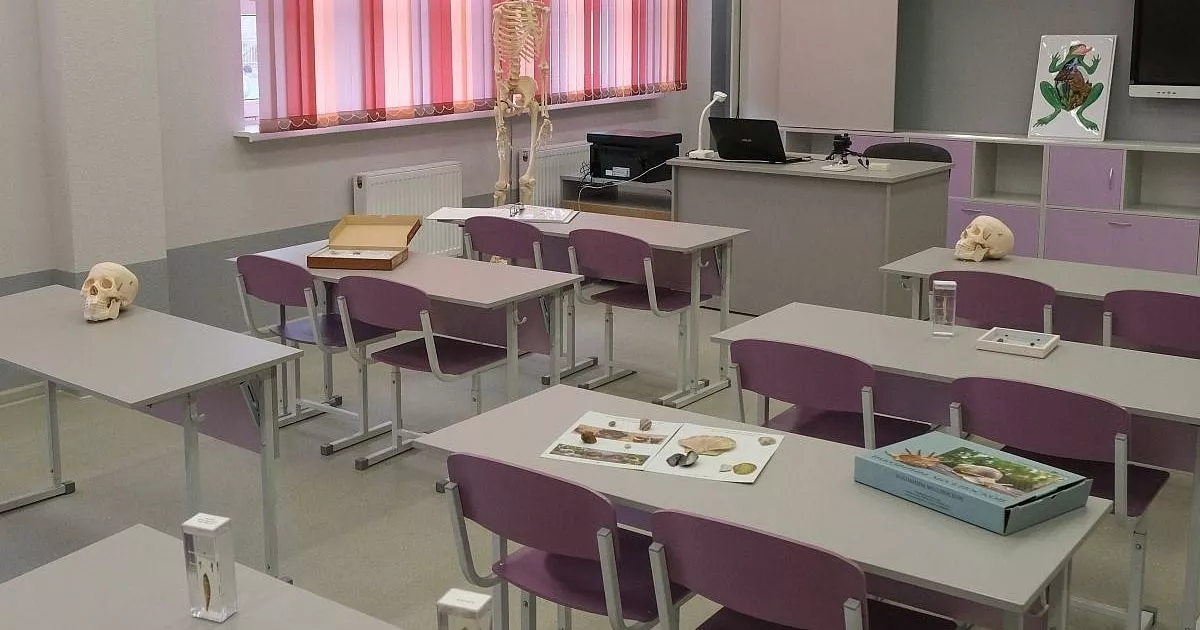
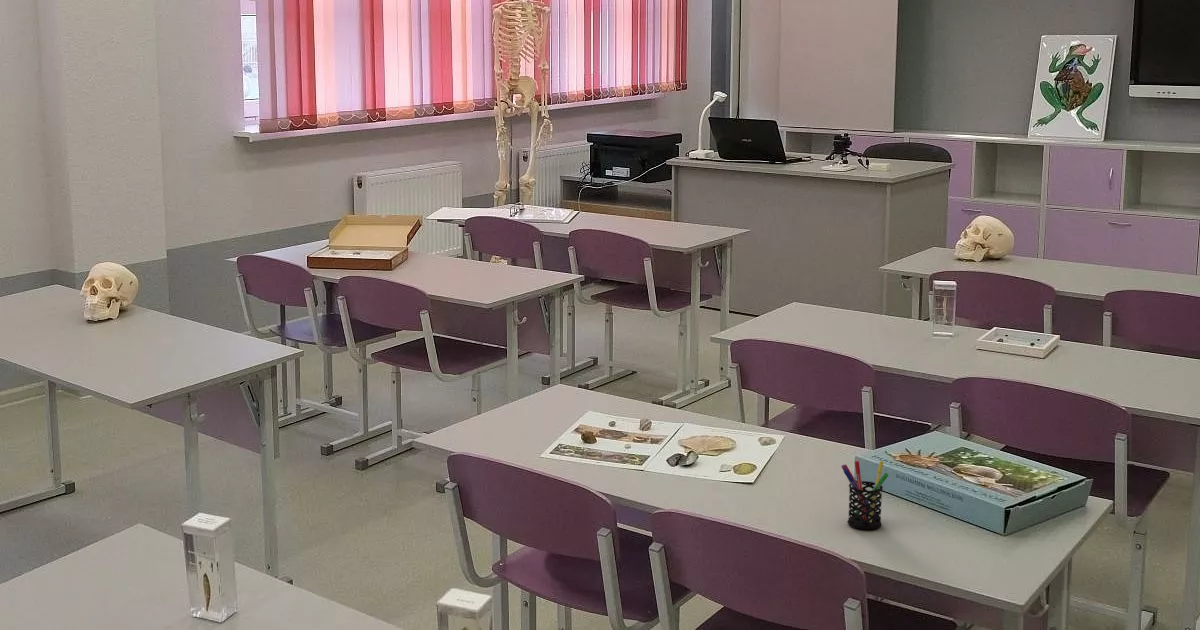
+ pen holder (867, 492)
